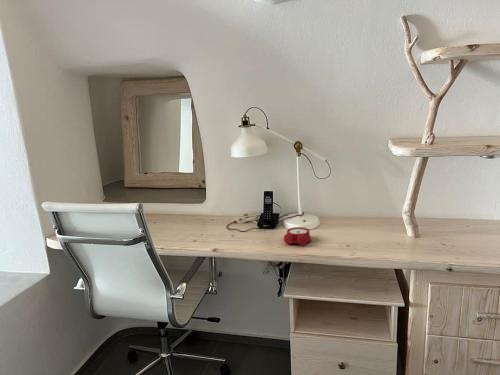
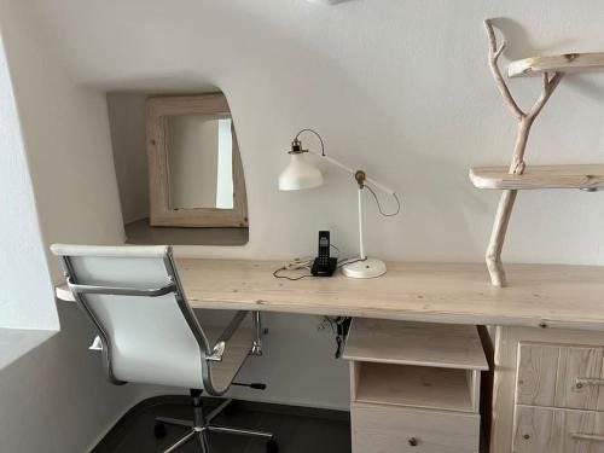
- alarm clock (297, 236)
